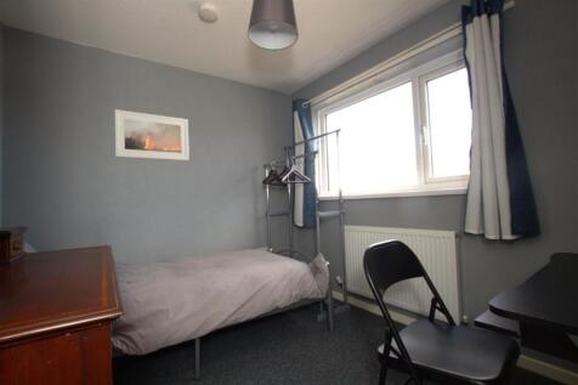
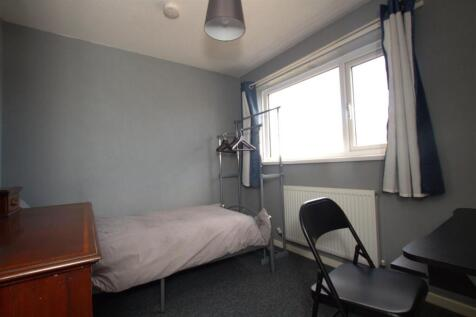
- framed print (153, 136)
